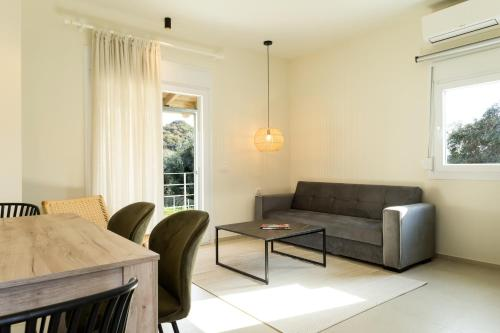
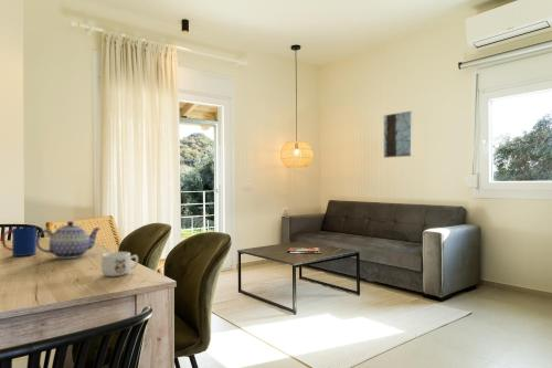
+ mug (19, 241)
+ teapot (70, 239)
+ mug (120, 263)
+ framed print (397, 135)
